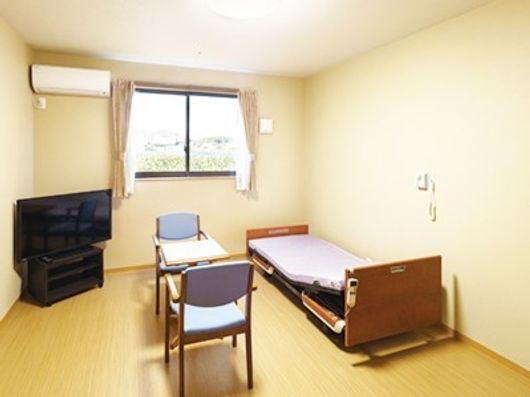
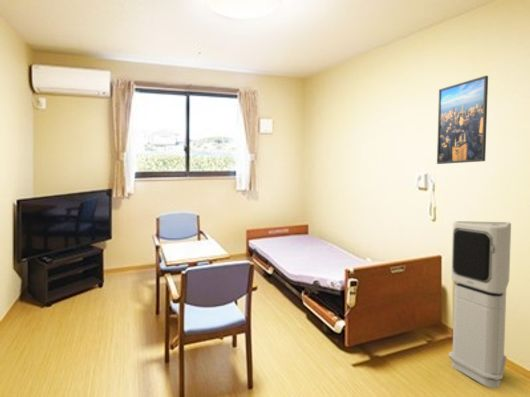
+ air purifier (488, 298)
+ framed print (460, 123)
